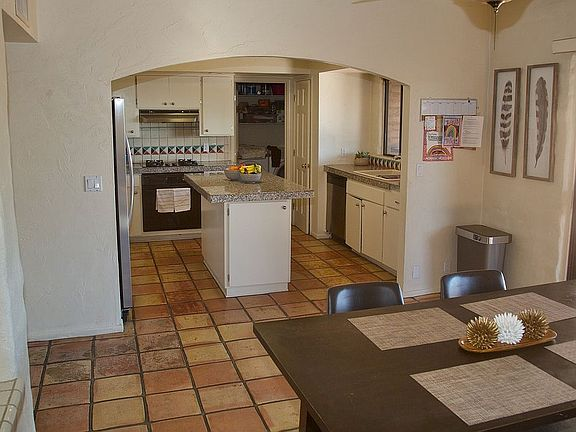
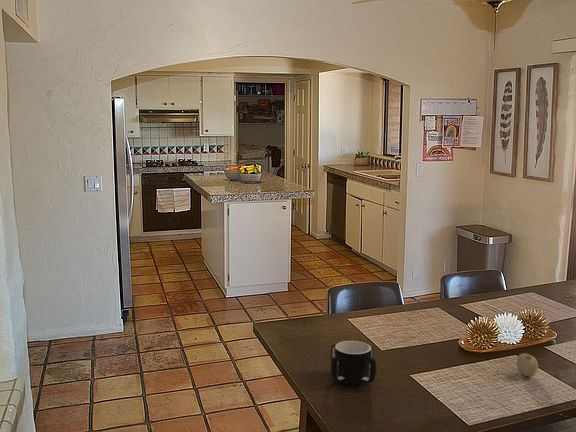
+ mug (352, 363)
+ fruit (527, 365)
